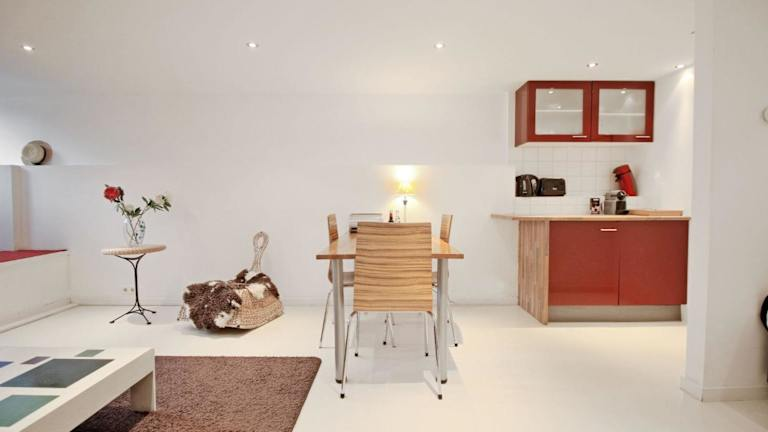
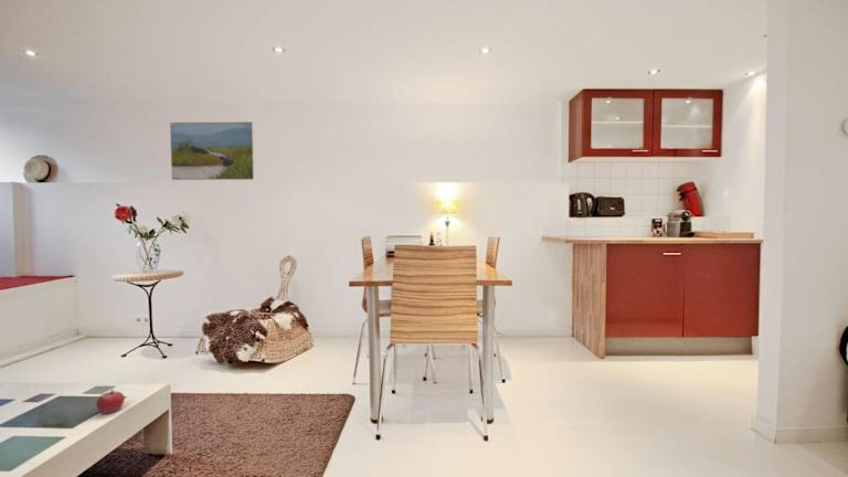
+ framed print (212, 151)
+ fruit (110, 400)
